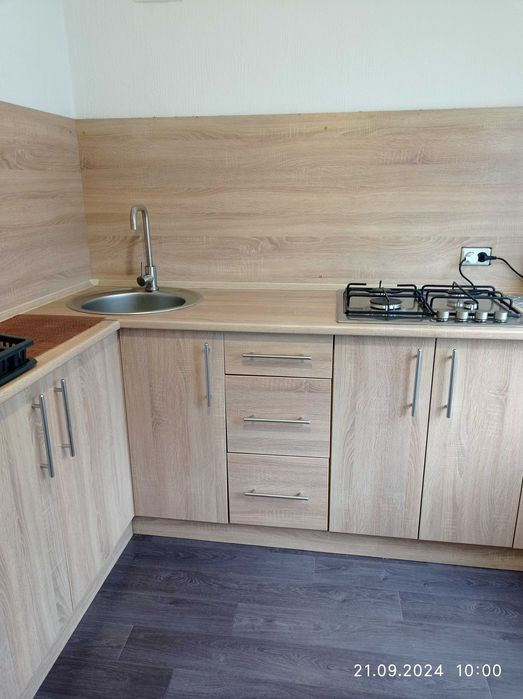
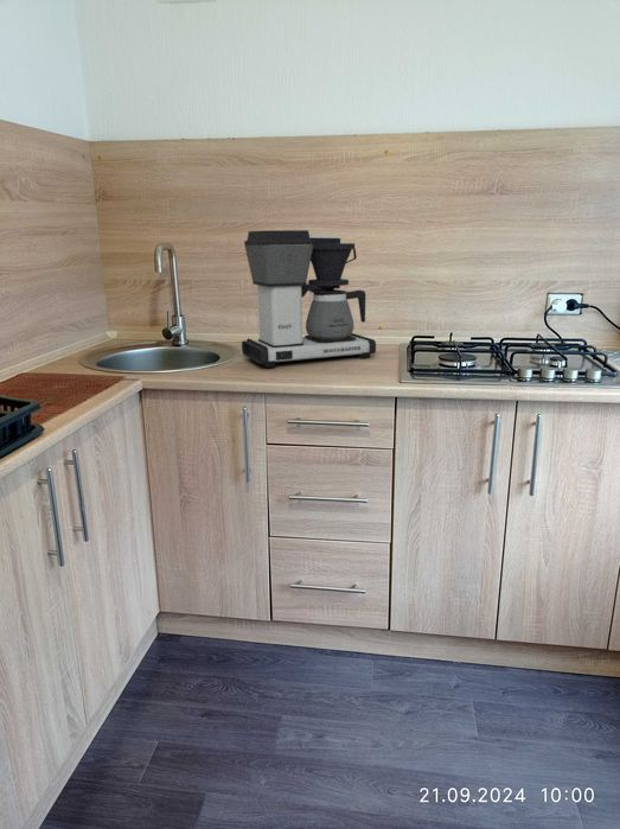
+ coffee maker (313, 295)
